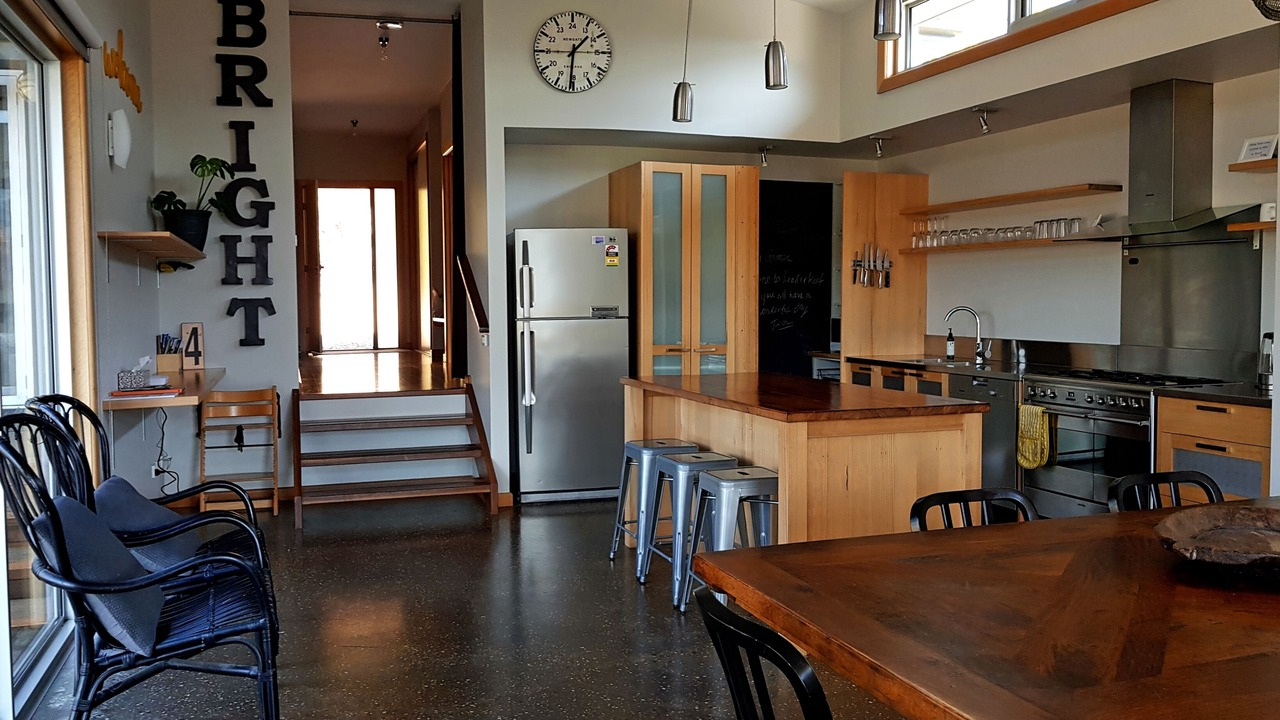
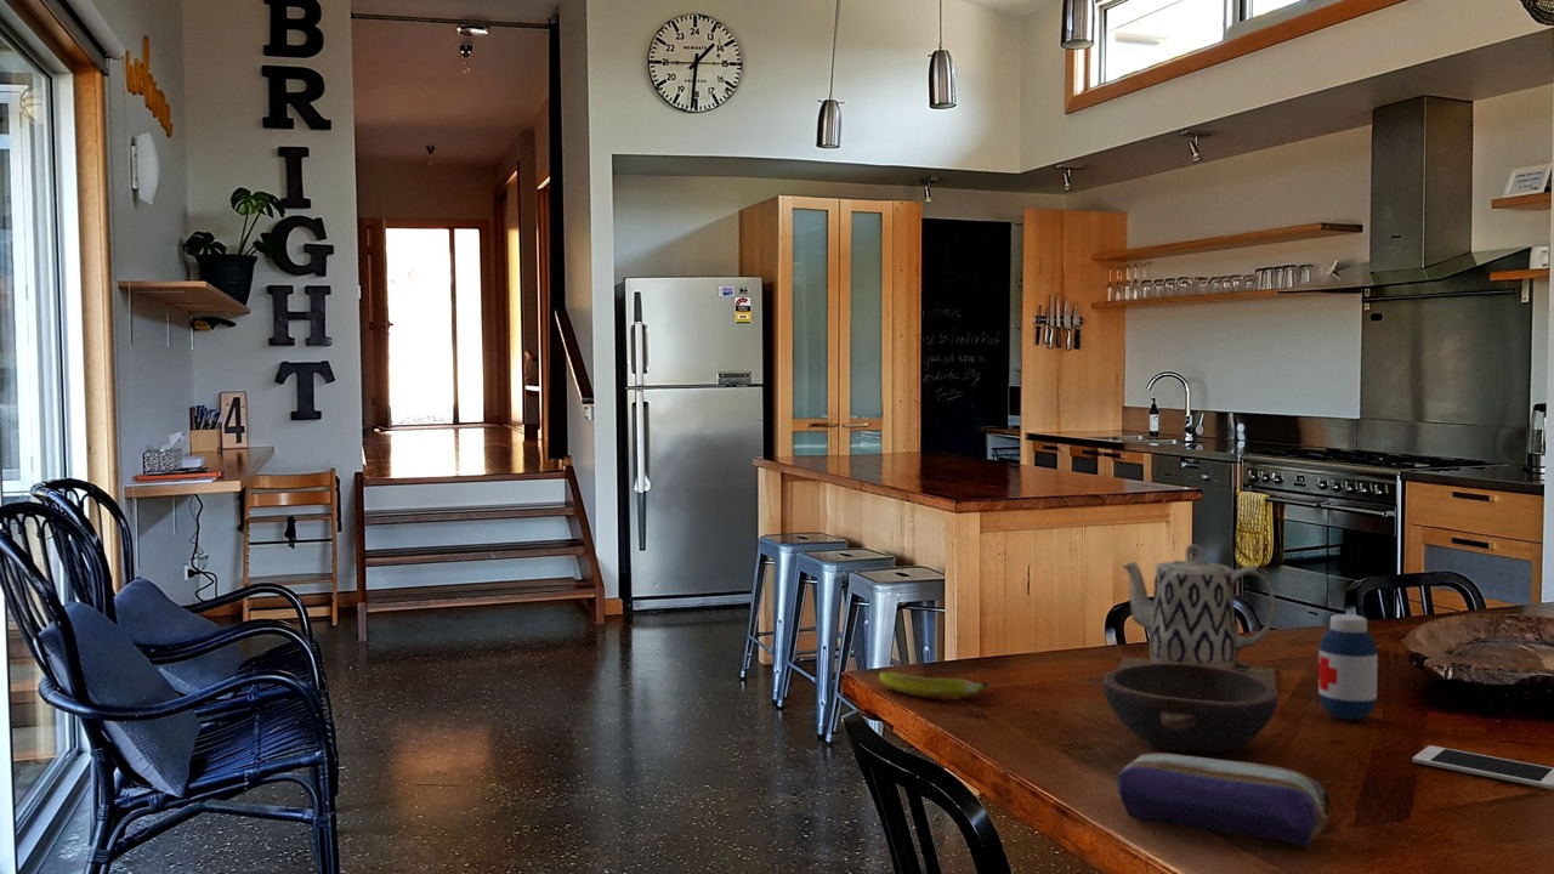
+ medicine bottle (1348, 666)
+ bowl (1187, 710)
+ cell phone (1487, 766)
+ banana (930, 682)
+ teapot (1196, 609)
+ pencil case (1220, 796)
